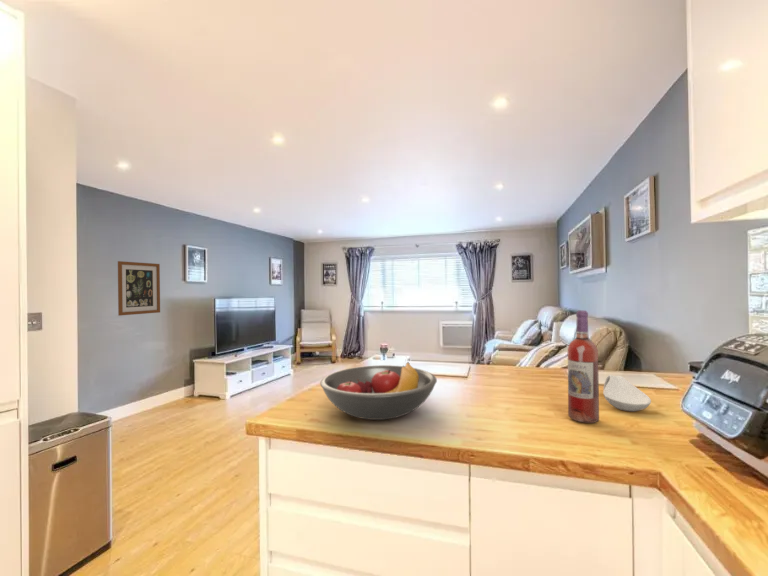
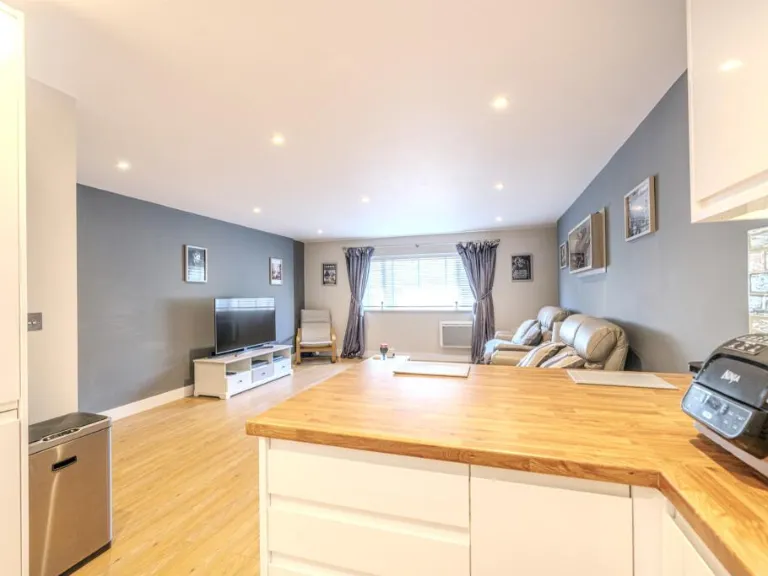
- fruit bowl (379, 389)
- spoon rest (620, 391)
- wine bottle (582, 365)
- wall art (140, 288)
